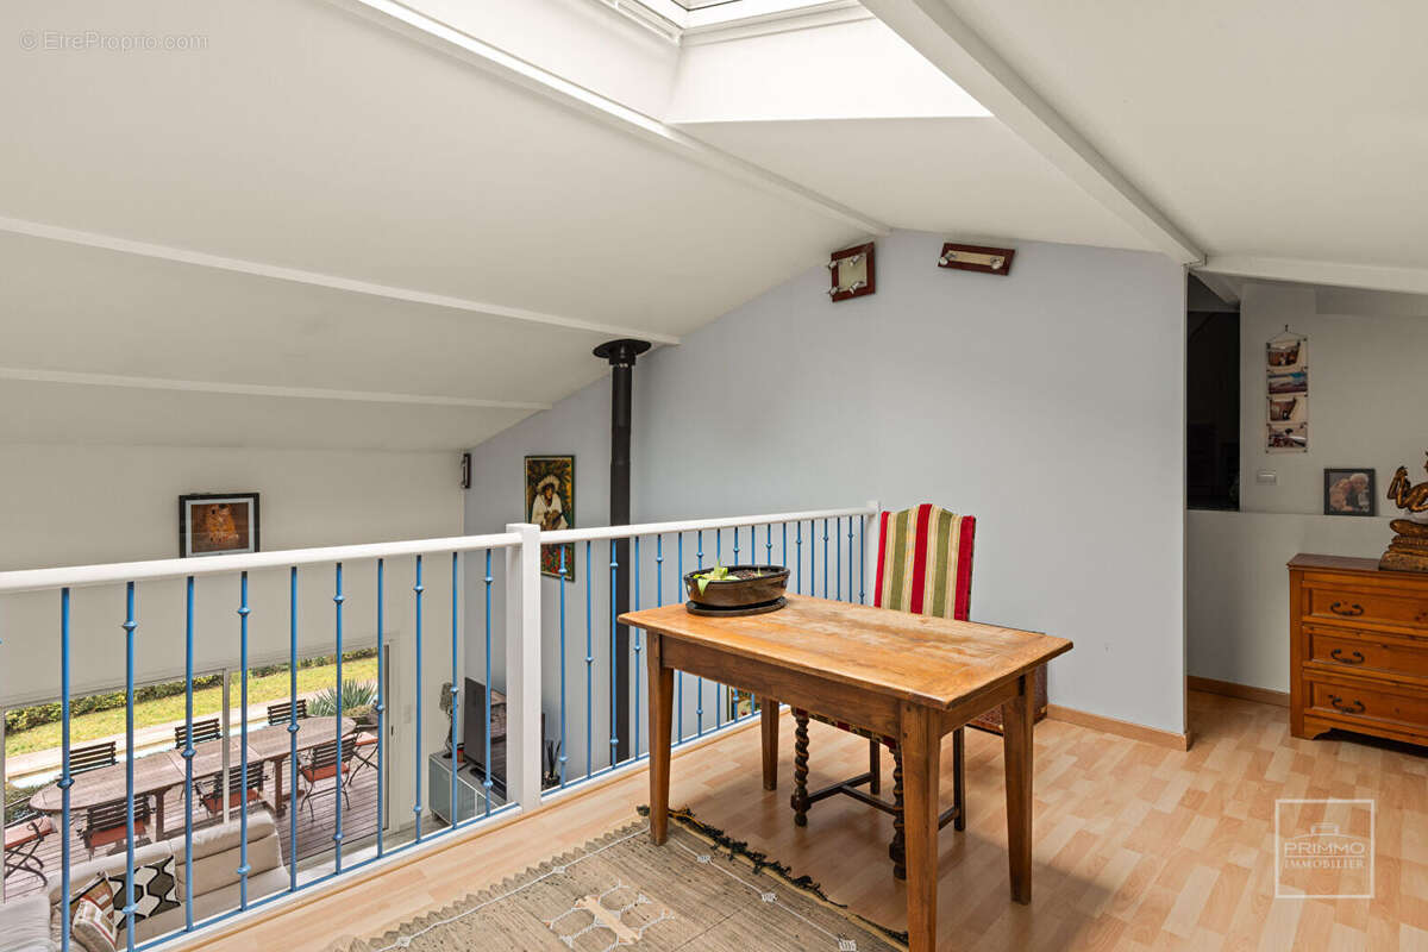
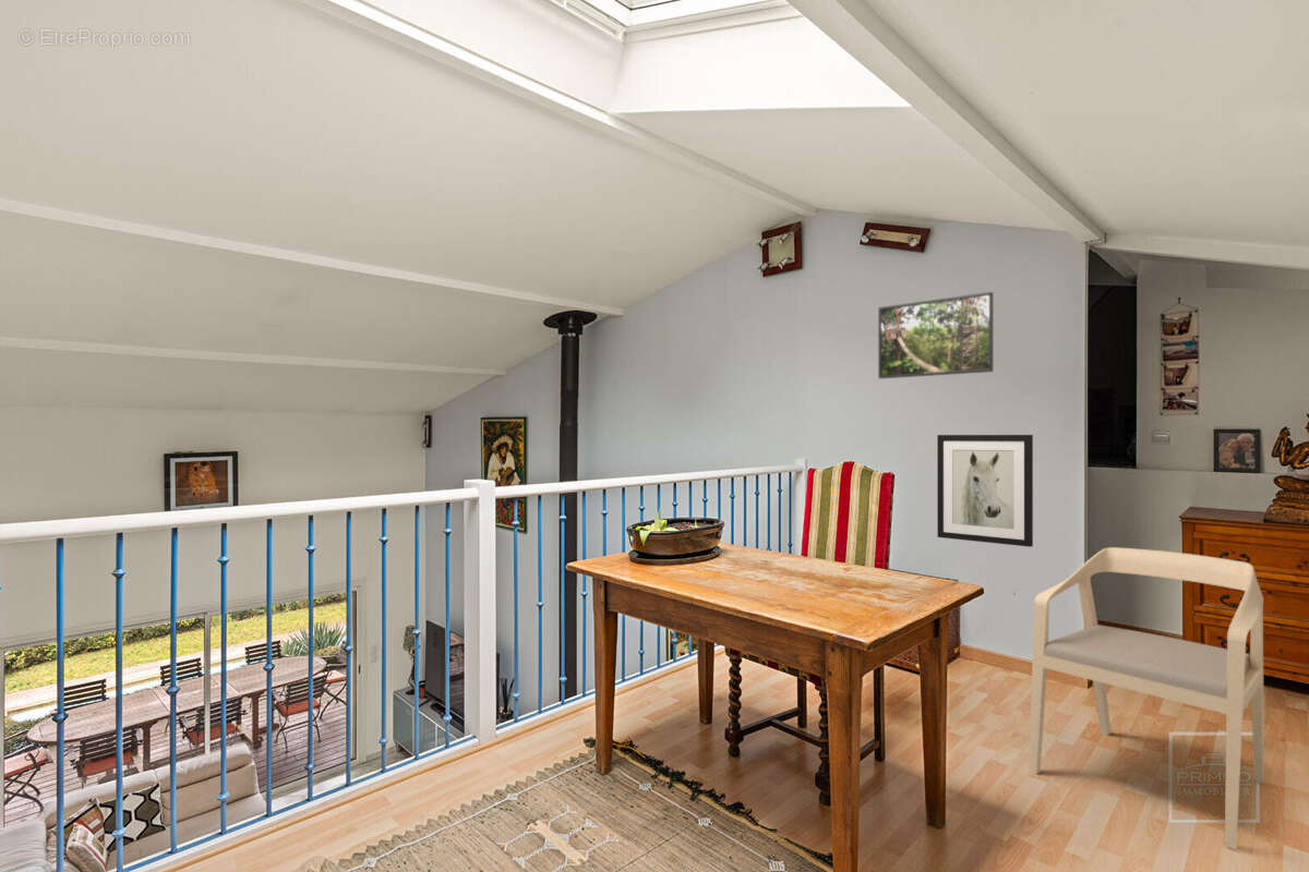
+ wall art (983, 487)
+ armchair (1152, 669)
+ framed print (932, 337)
